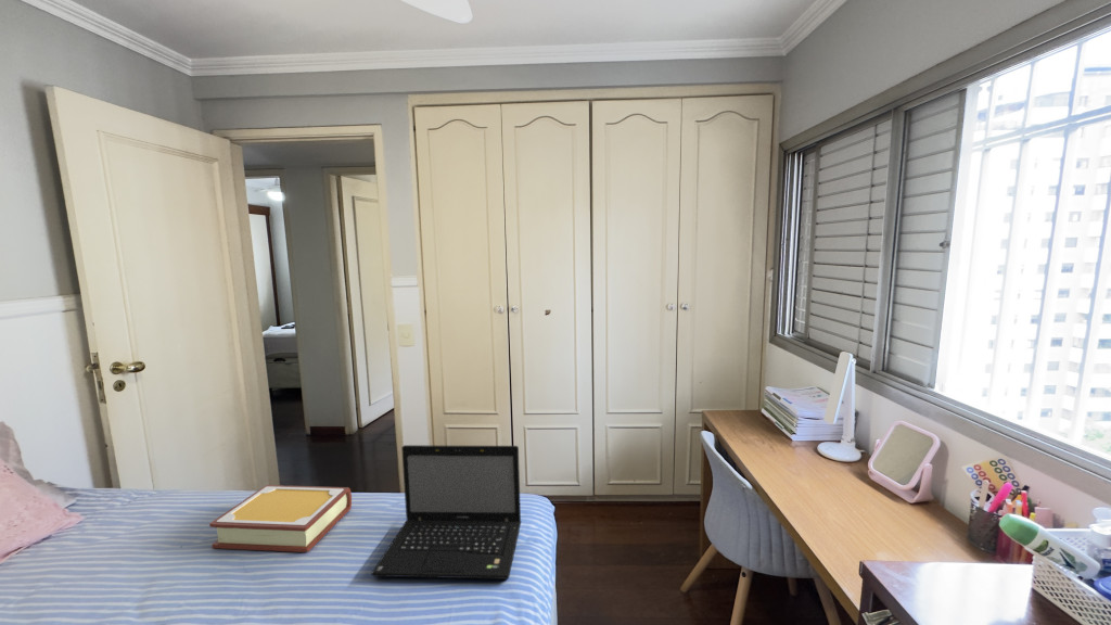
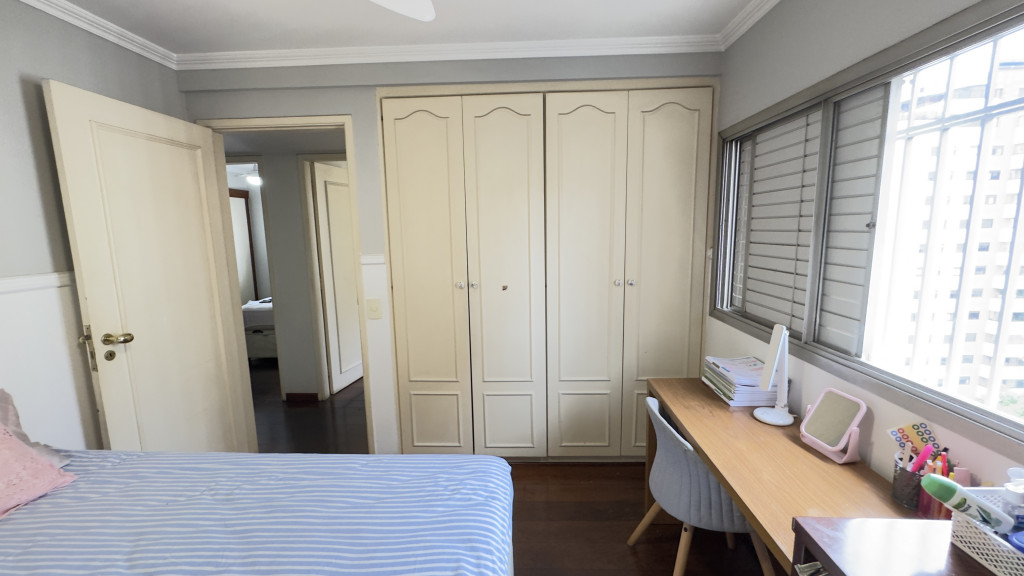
- book (285, 514)
- laptop (450, 508)
